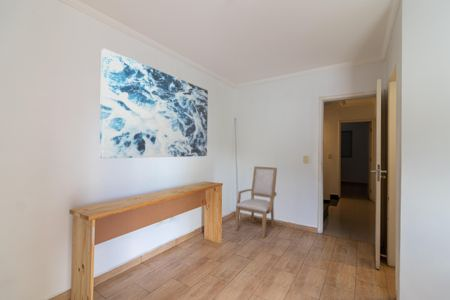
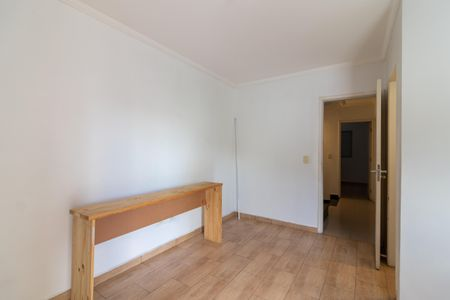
- wall art (167, 116)
- chair (258, 199)
